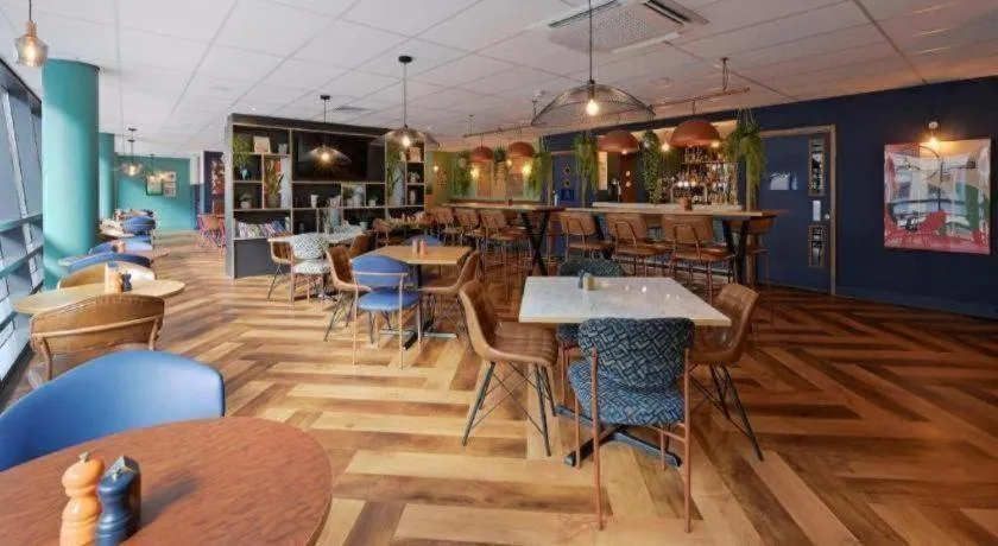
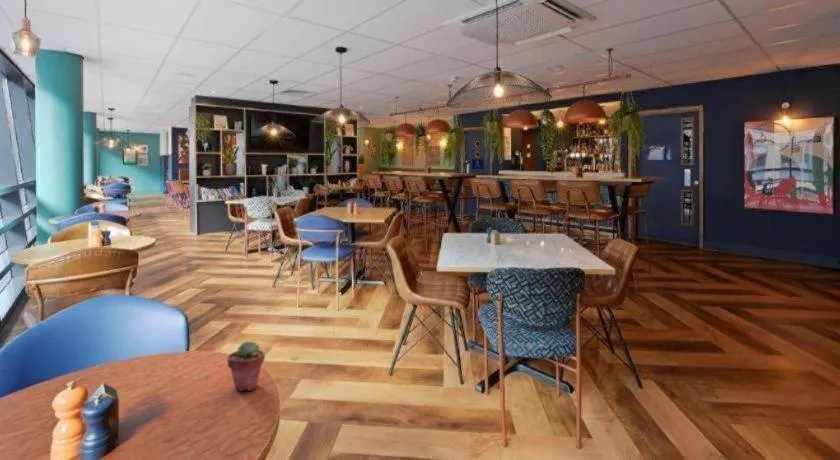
+ potted succulent (246, 363)
